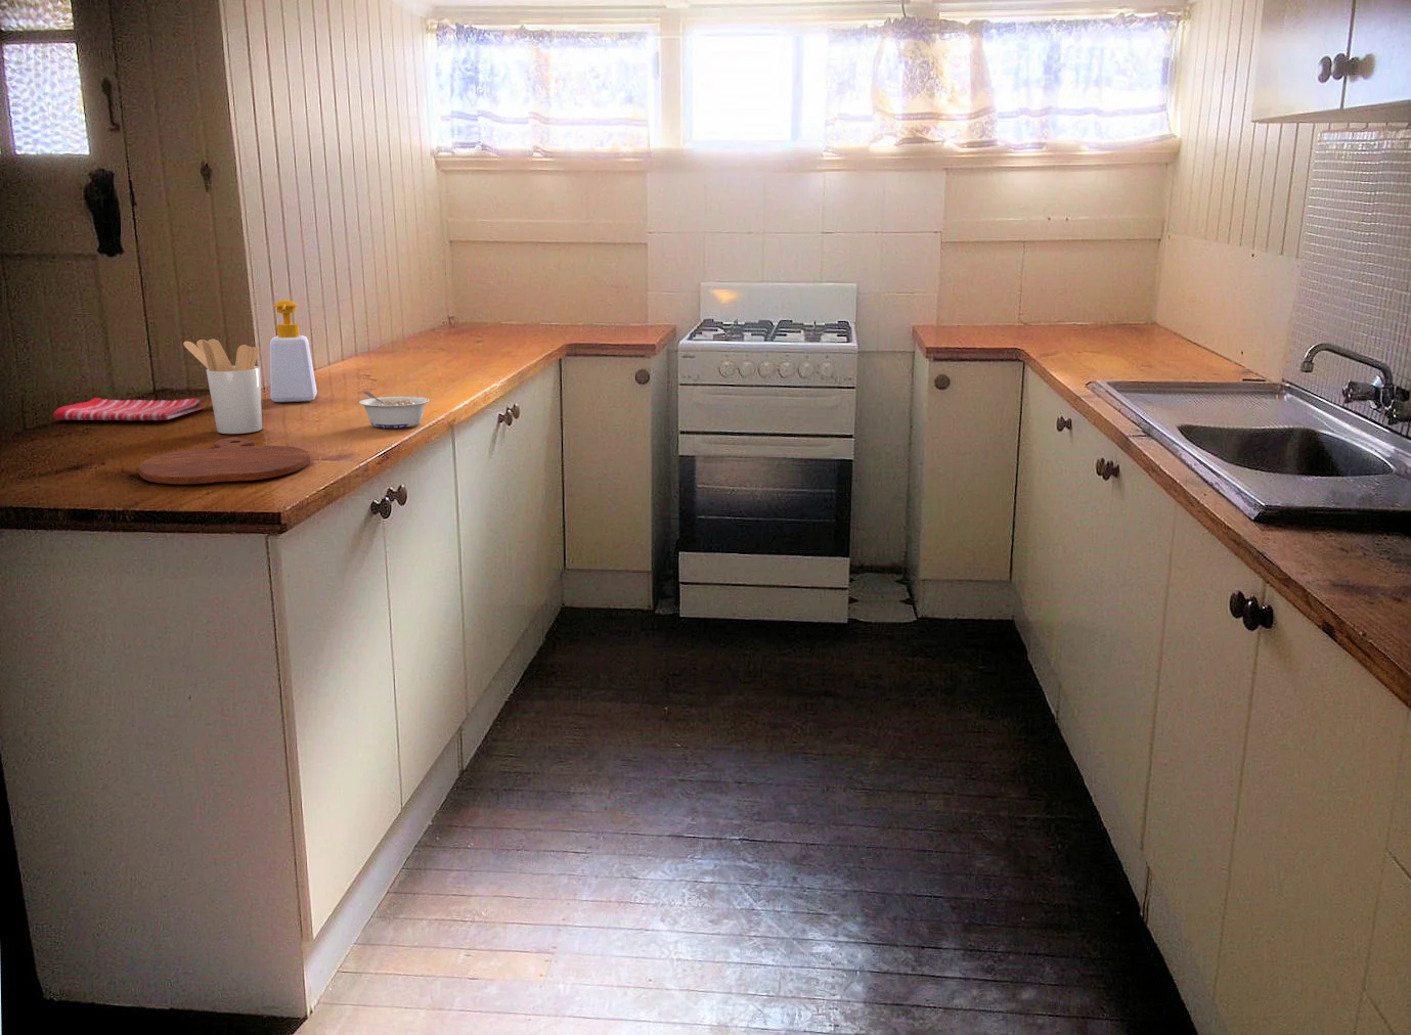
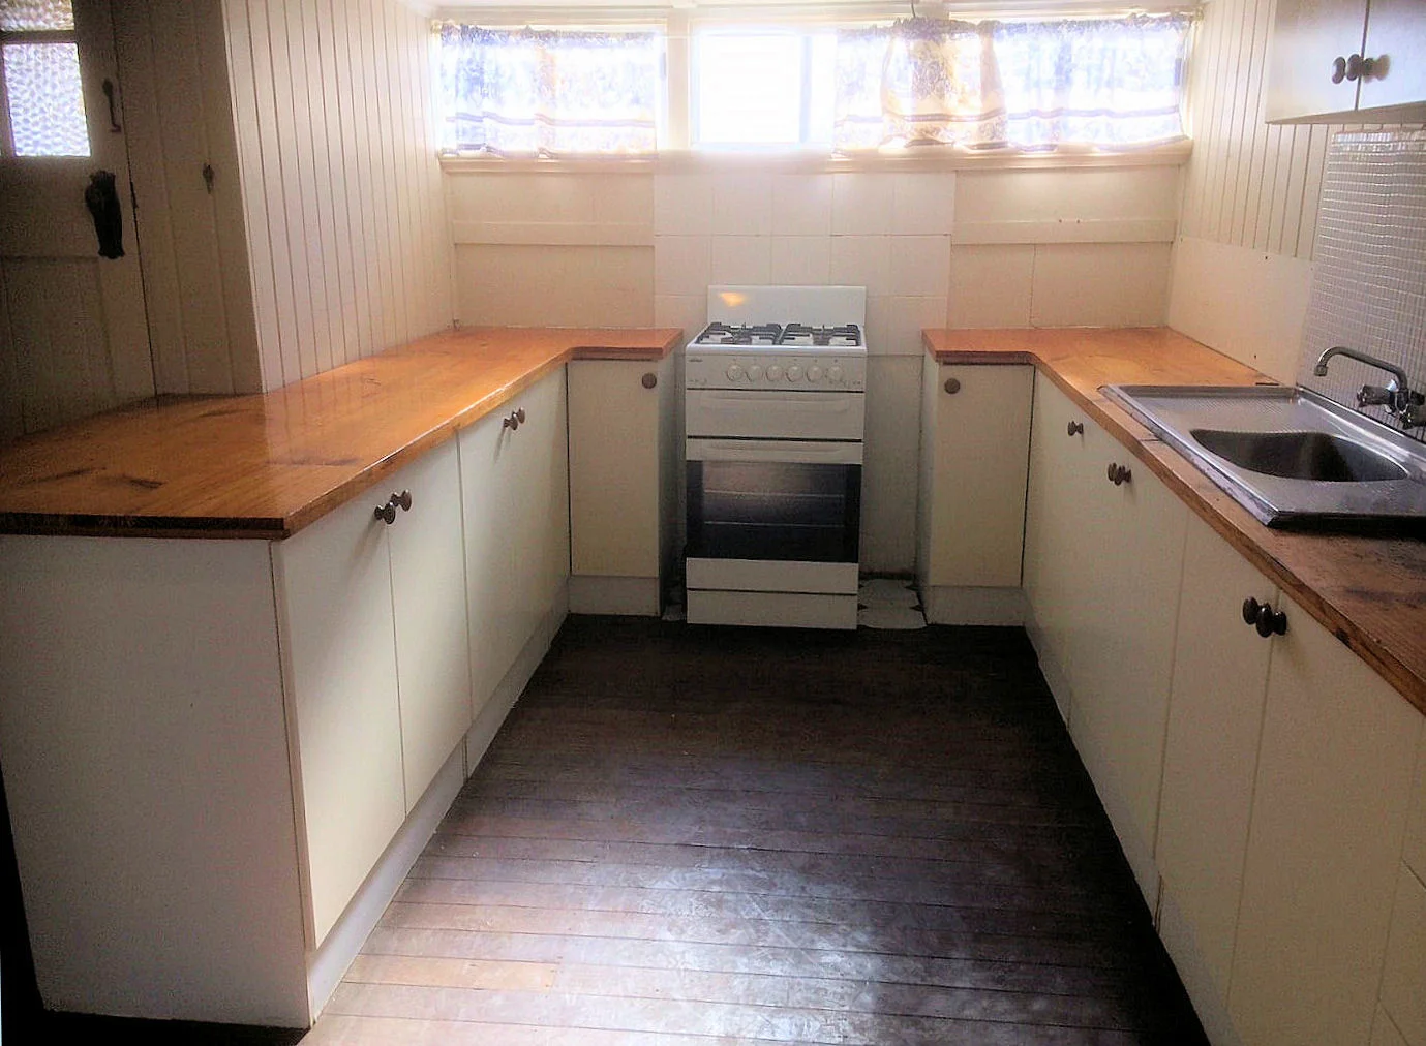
- cutting board (227, 457)
- legume (392, 410)
- utensil holder (225, 383)
- soap bottle (288, 350)
- dish towel (129, 410)
